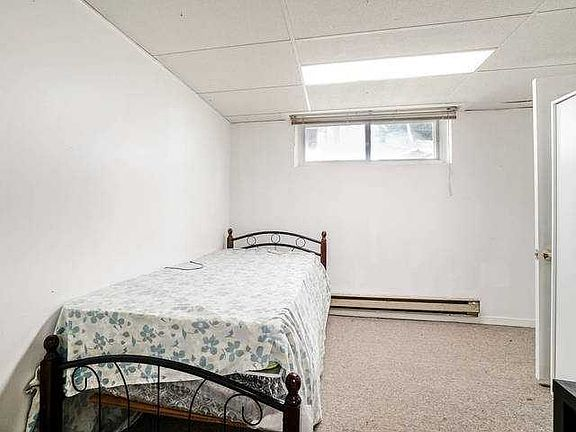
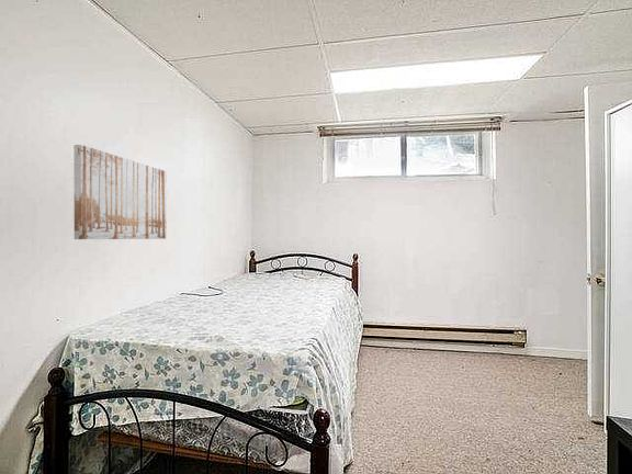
+ wall art (127, 200)
